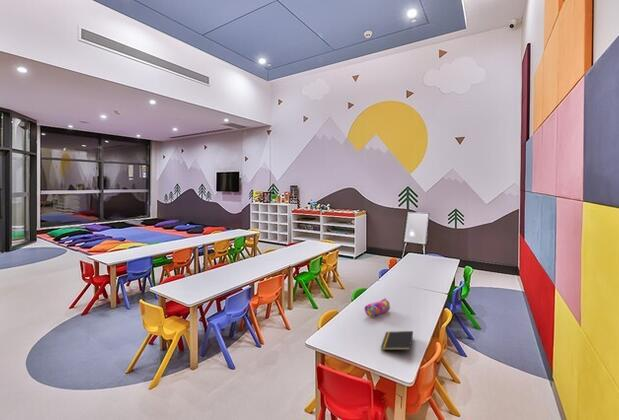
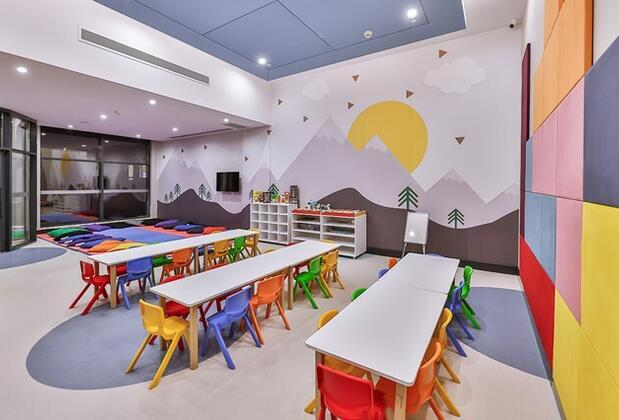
- notepad (397, 340)
- pencil case (377, 307)
